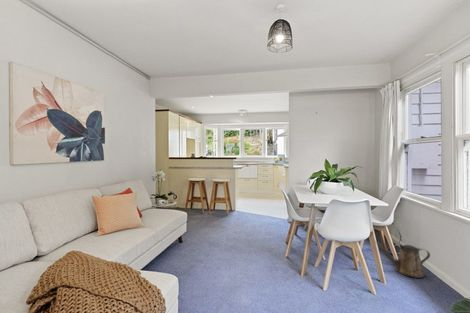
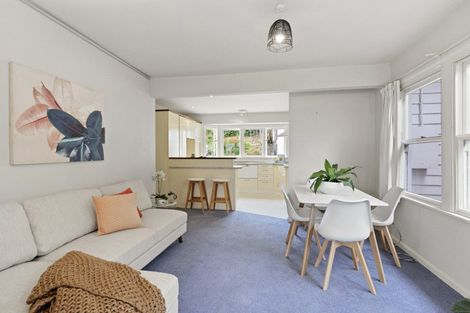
- watering can (401, 256)
